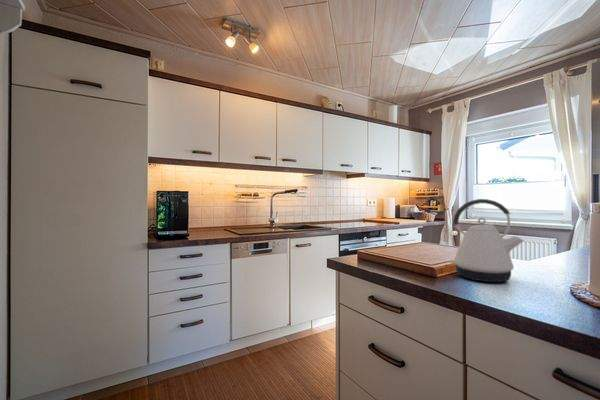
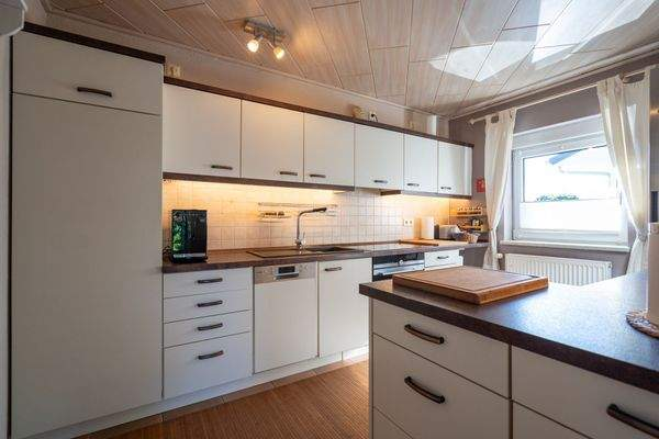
- kettle (484, 238)
